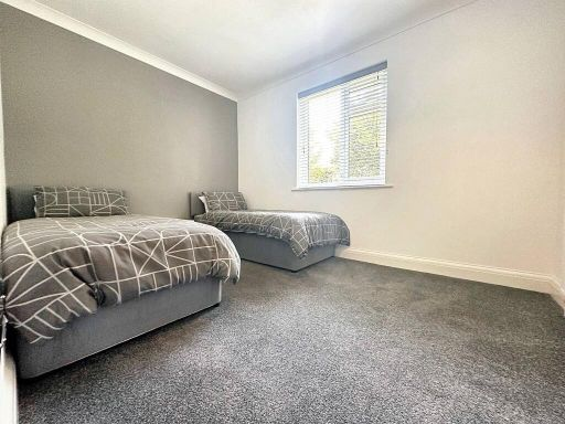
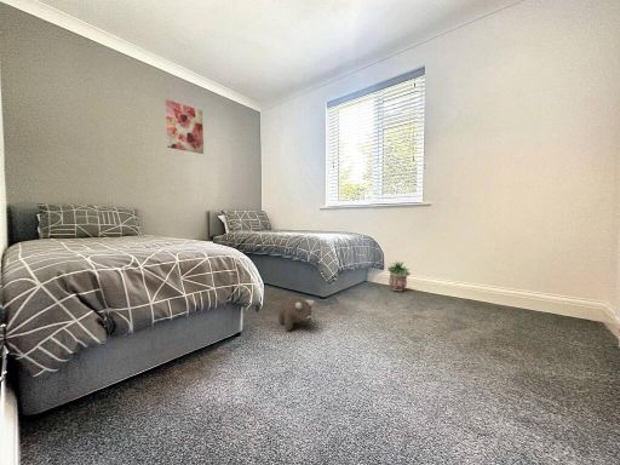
+ plush toy (295, 311)
+ wall art (185, 127)
+ potted plant (398, 275)
